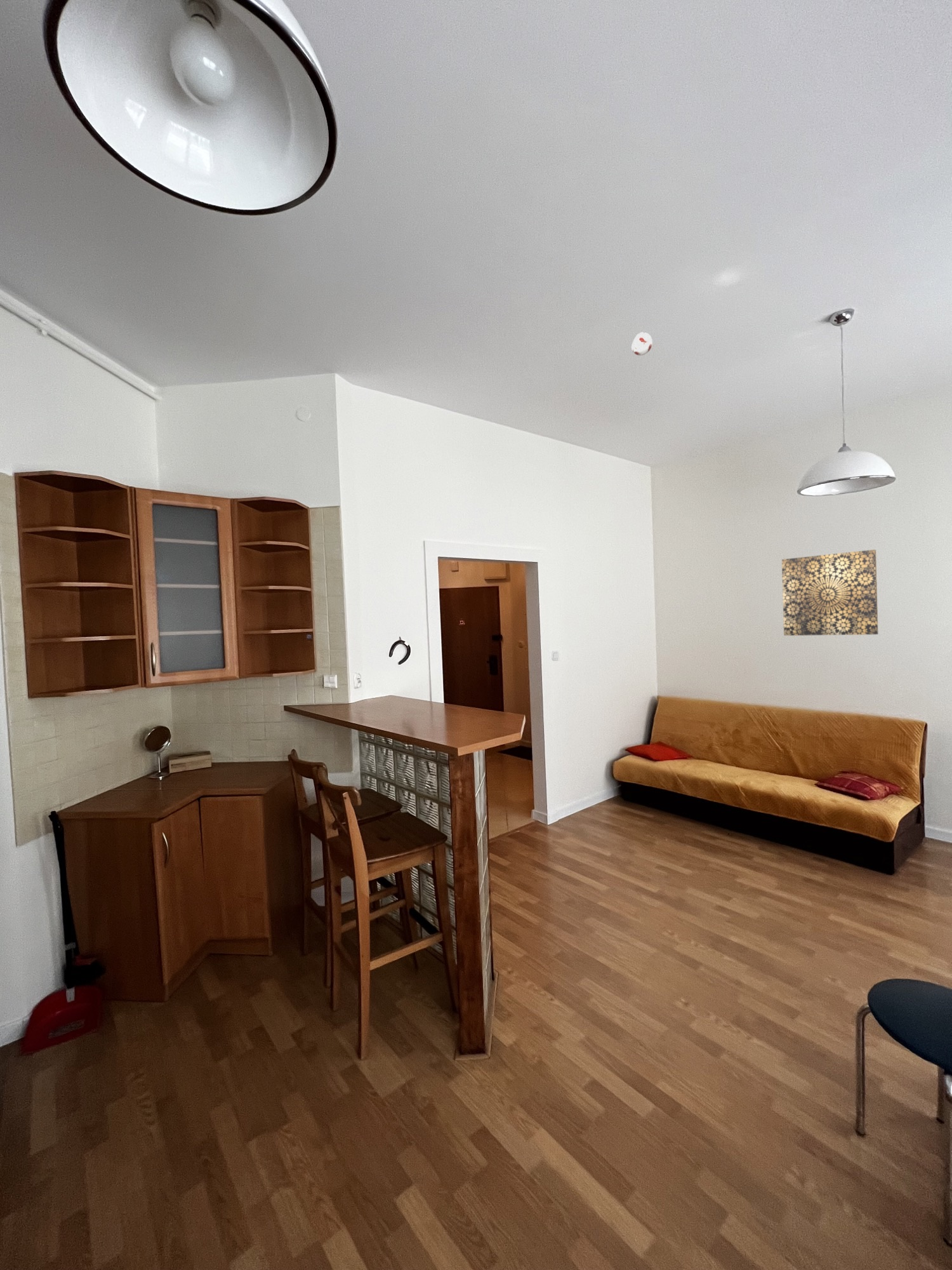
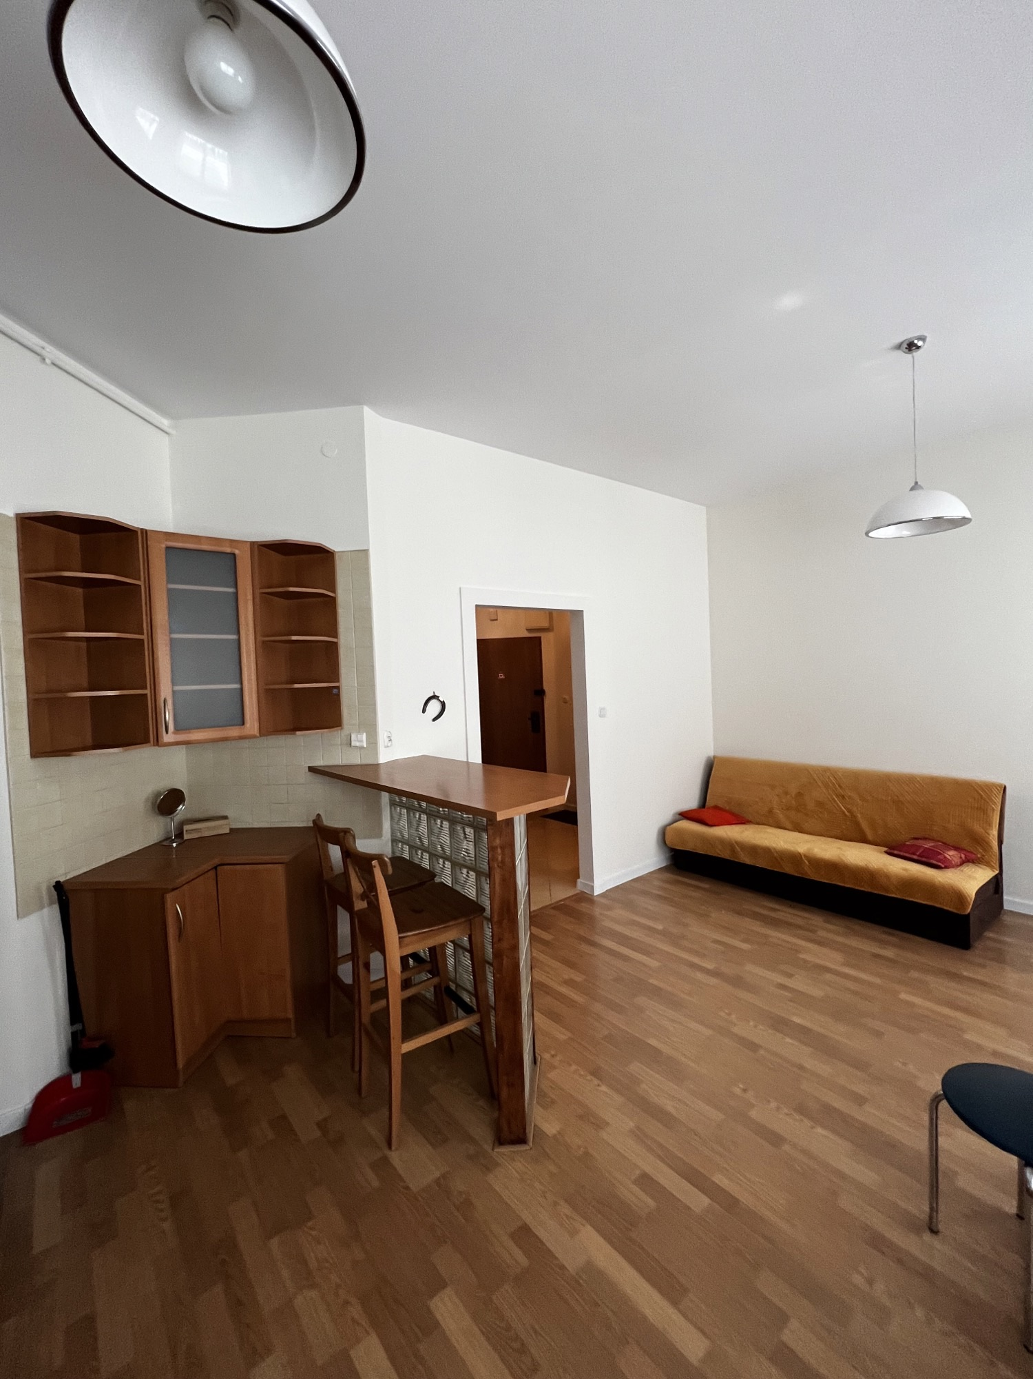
- wall art (827, 595)
- smoke detector (642, 344)
